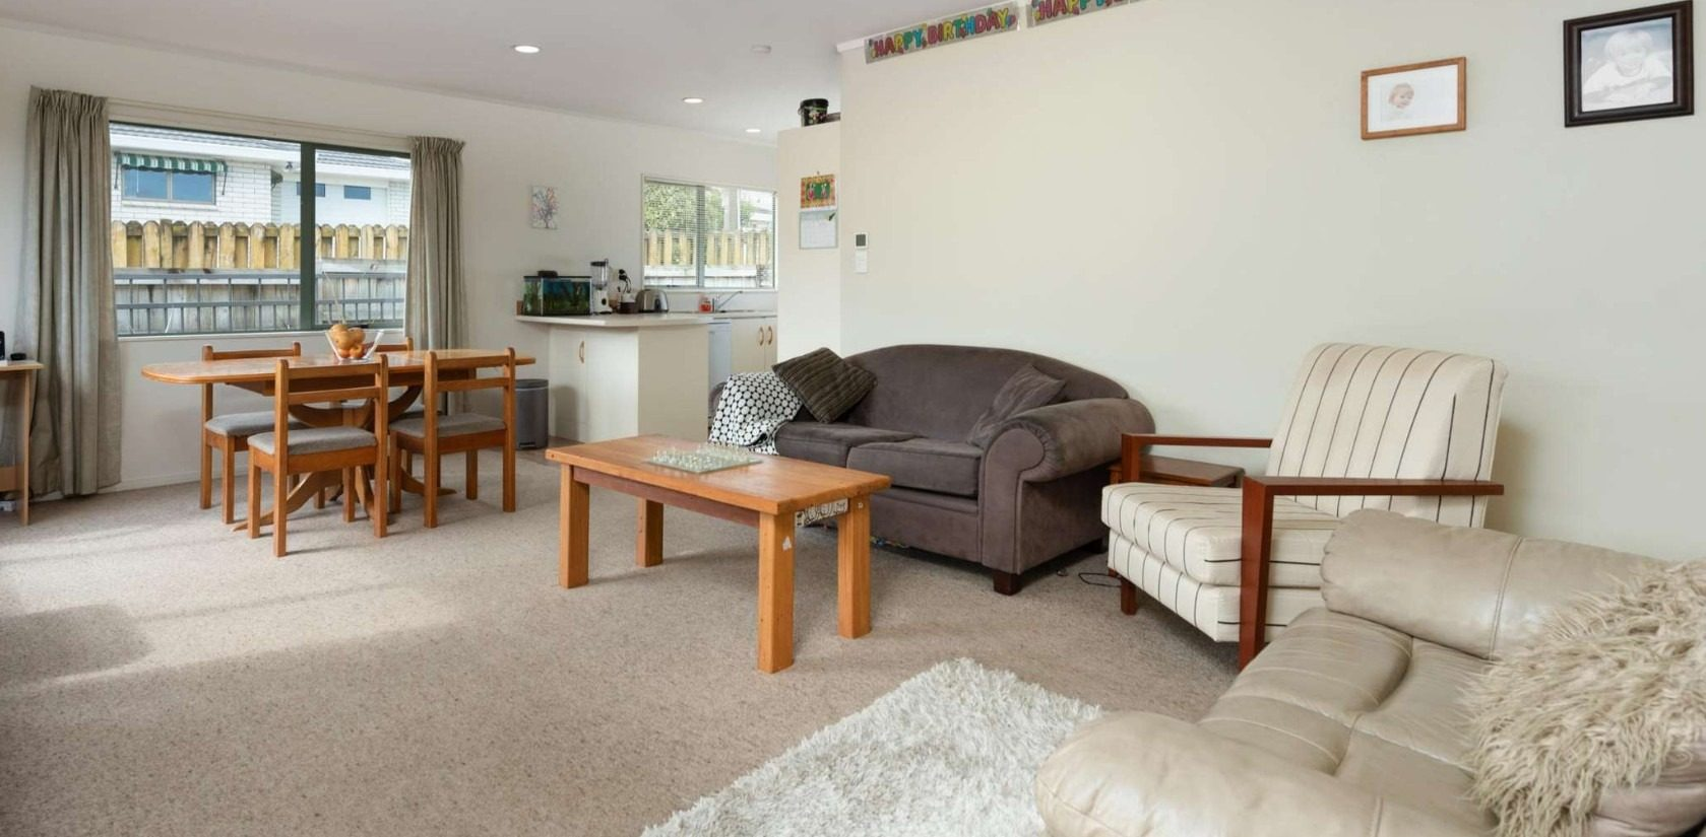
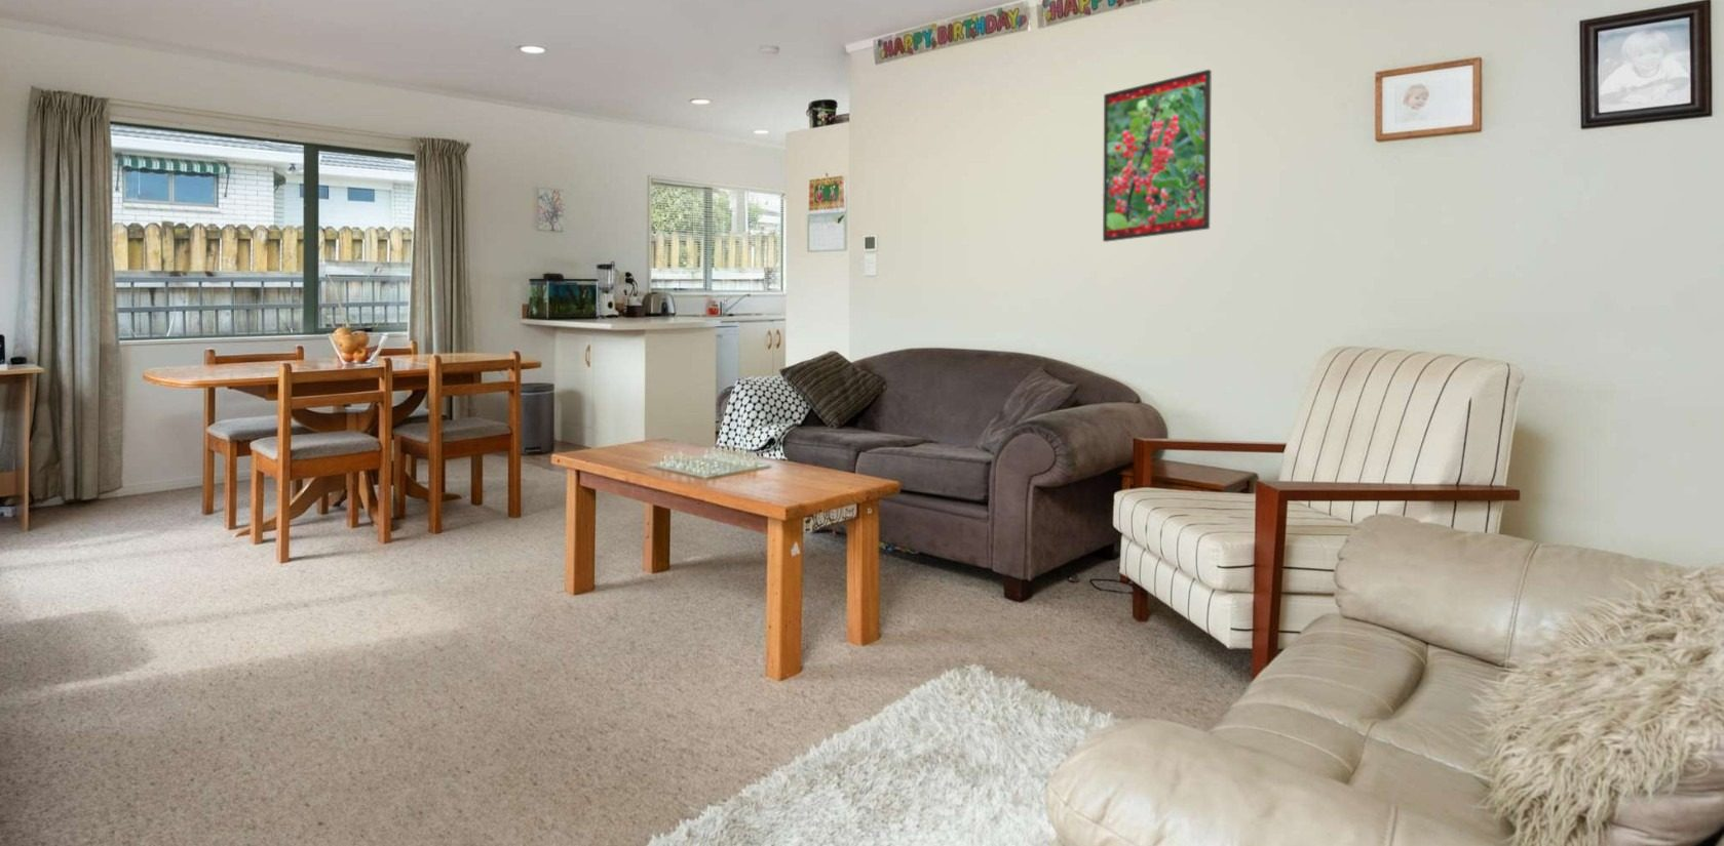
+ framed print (1154, 159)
